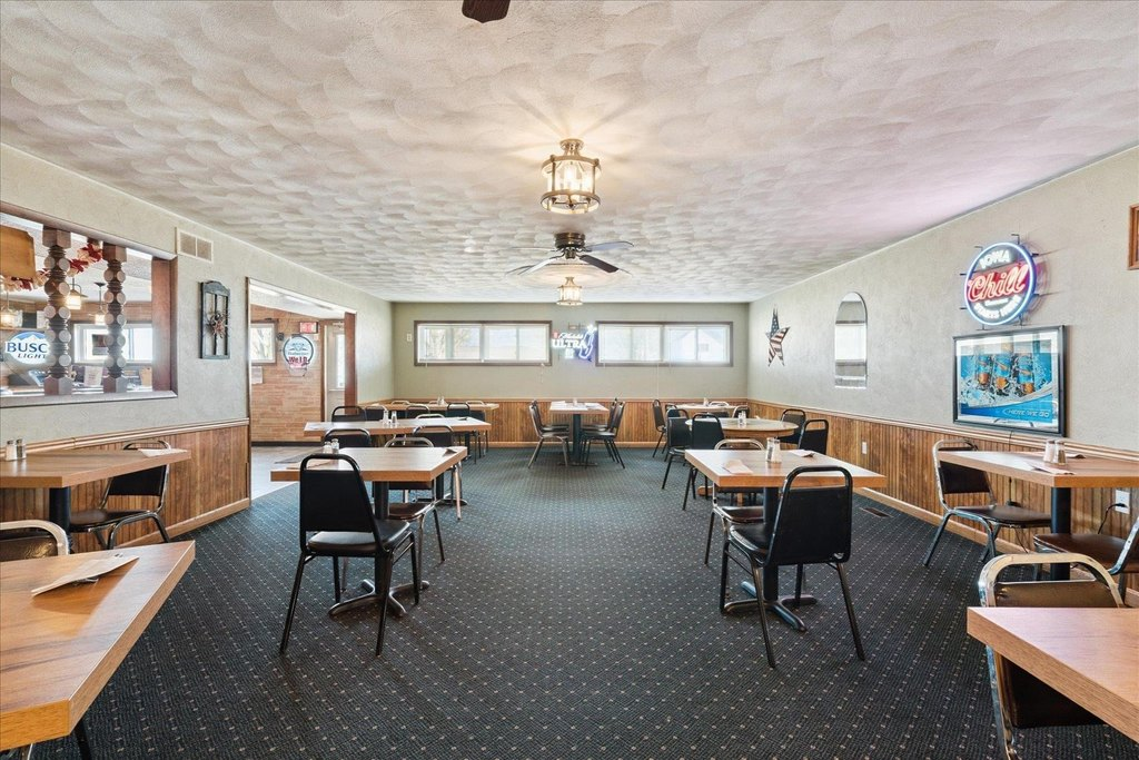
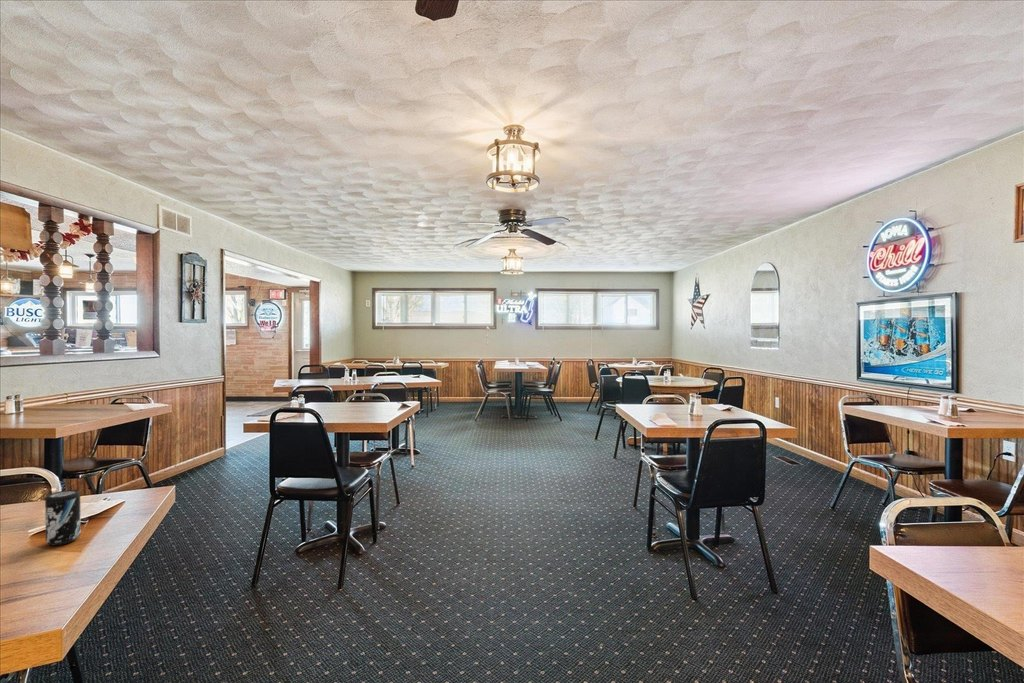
+ beverage can (63, 517)
